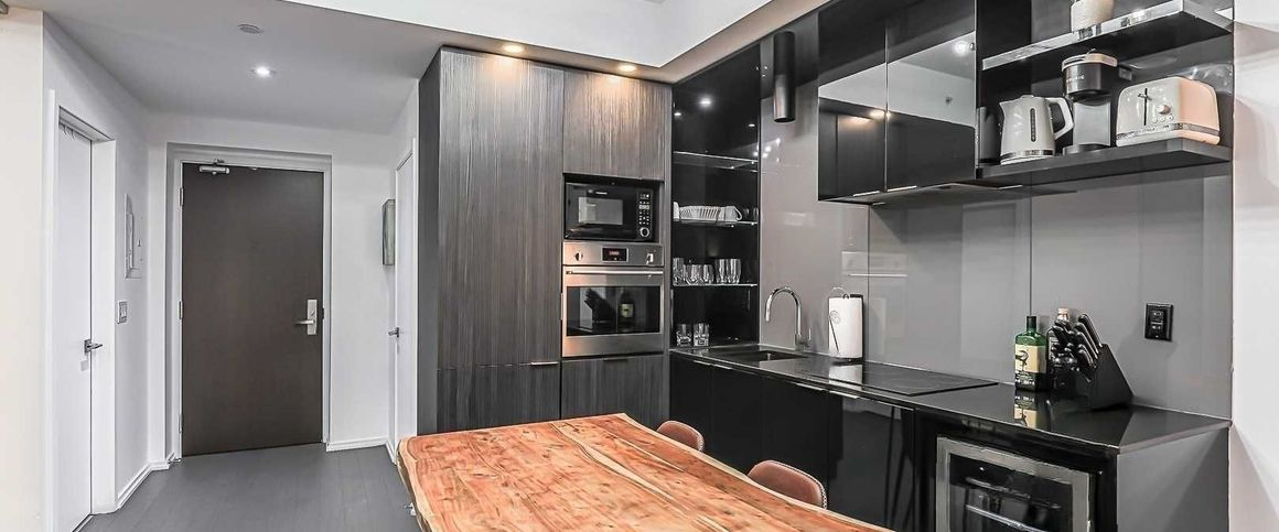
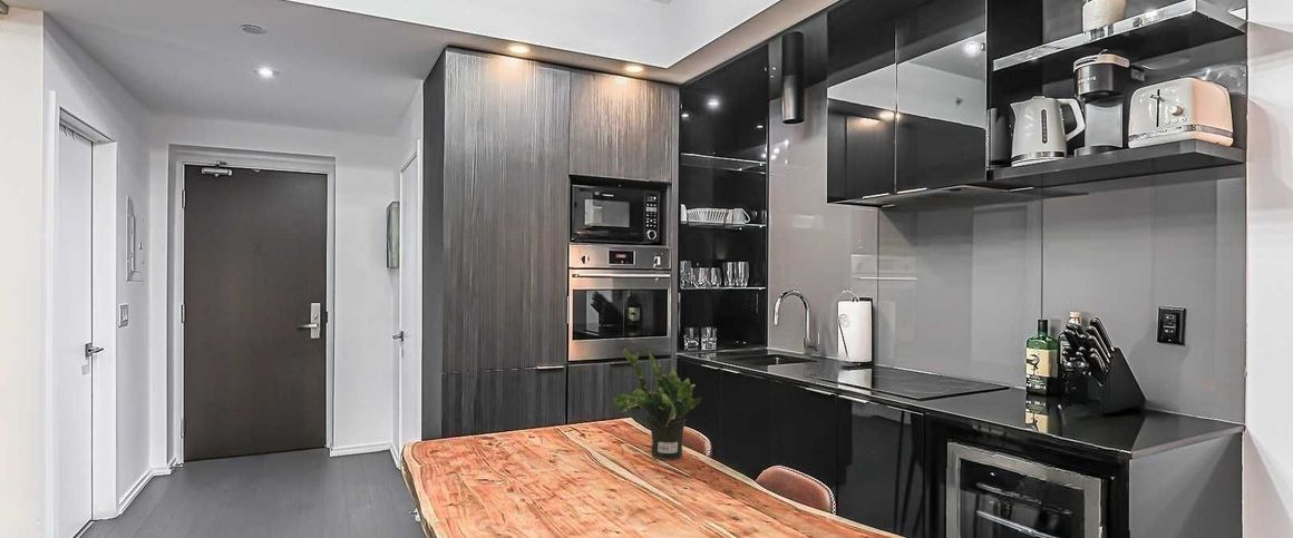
+ potted plant (650, 404)
